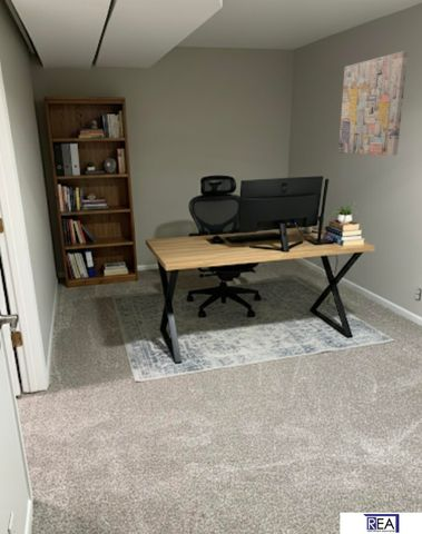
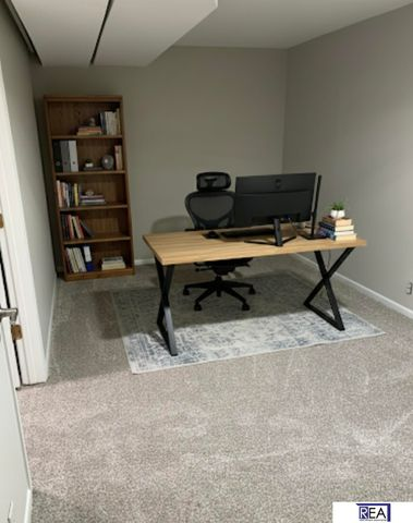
- wall art (369, 108)
